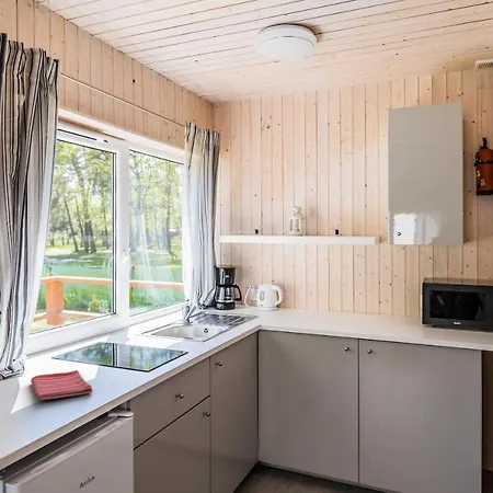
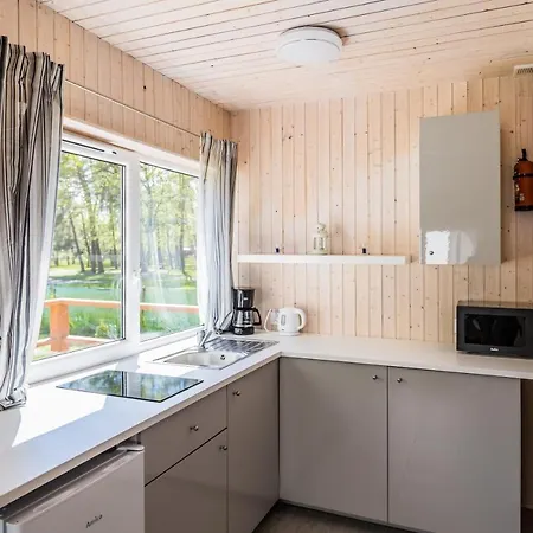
- dish towel (60, 383)
